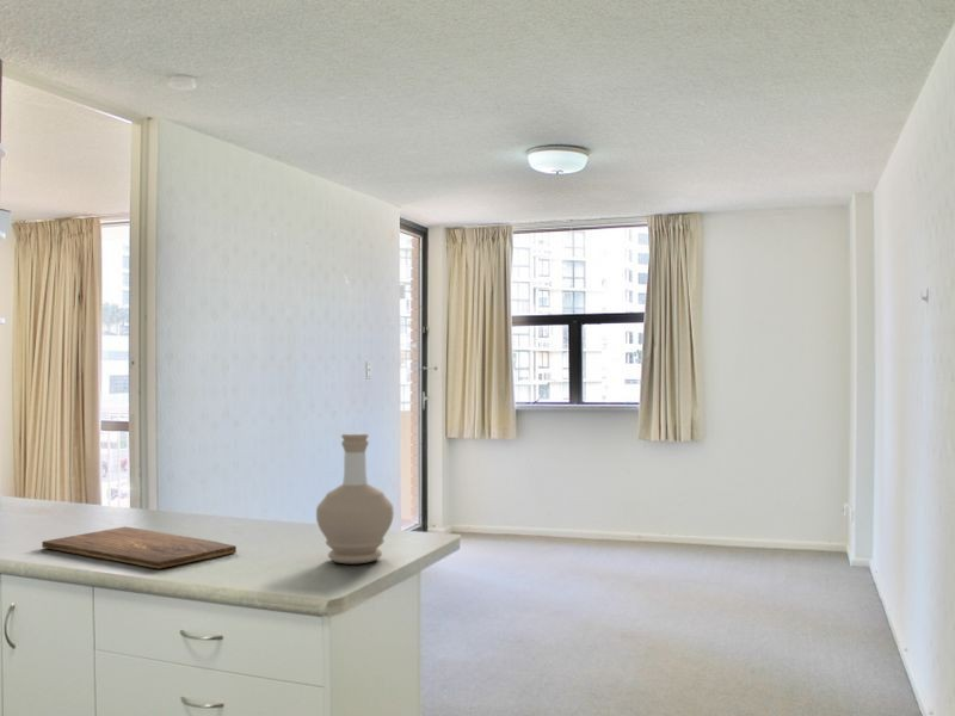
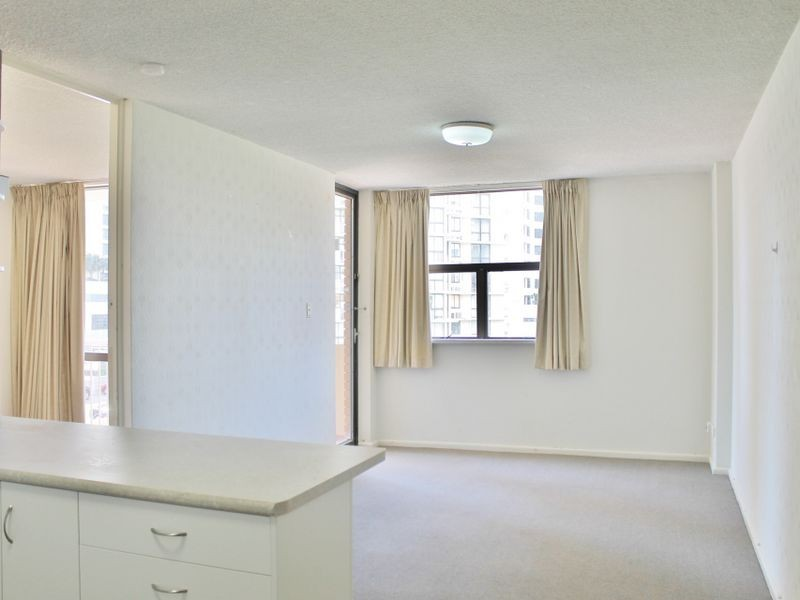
- cutting board (140, 545)
- bottle (355, 496)
